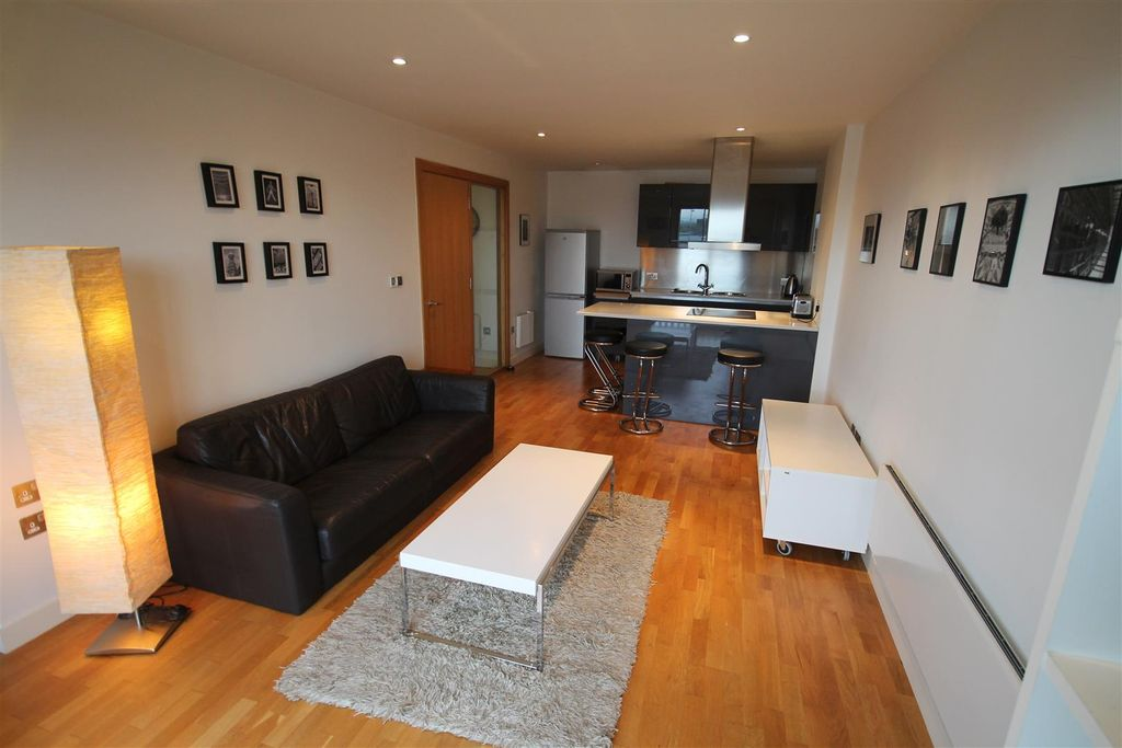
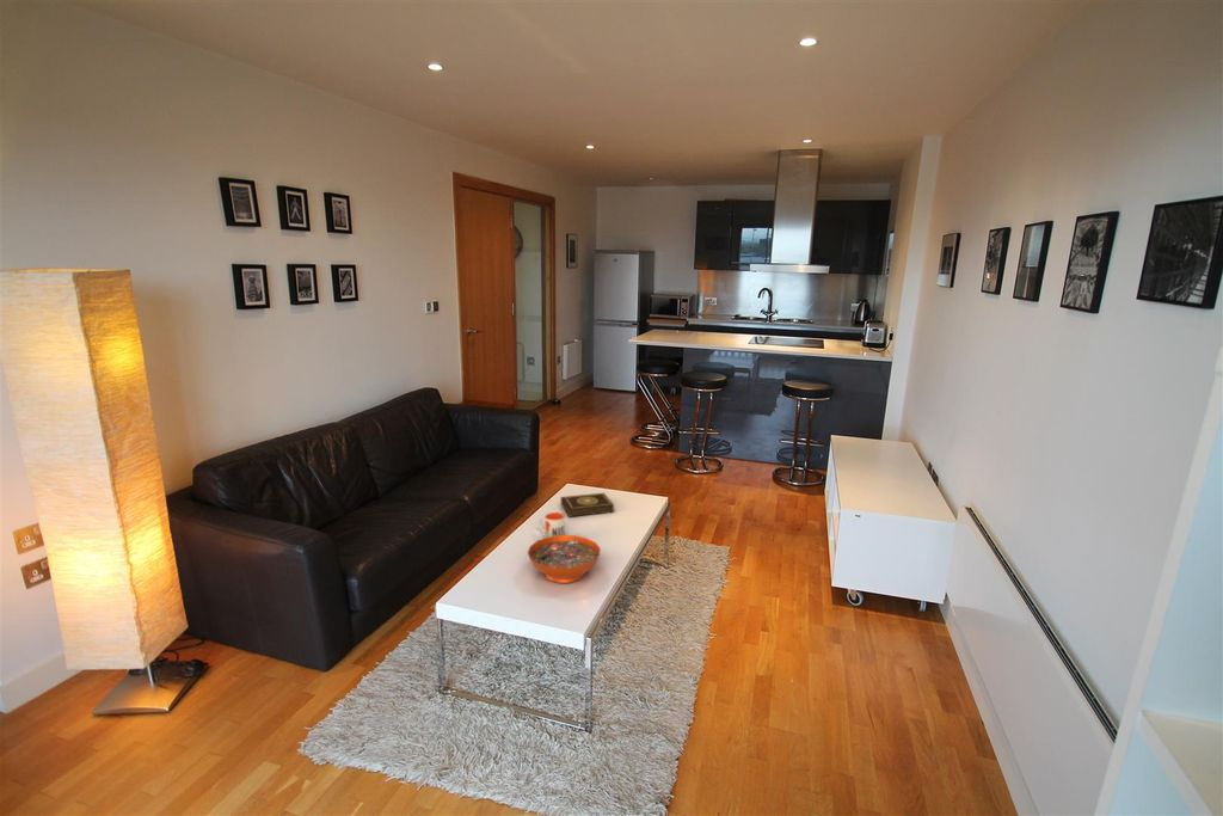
+ decorative bowl (564, 560)
+ book (586, 504)
+ mug (551, 526)
